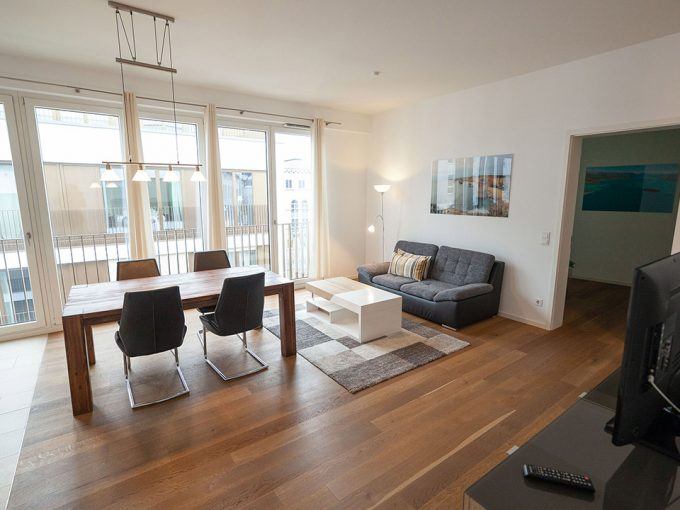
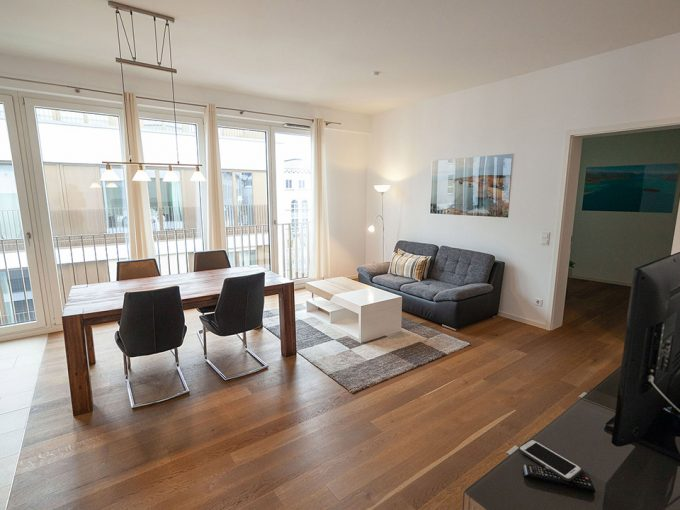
+ cell phone (548, 459)
